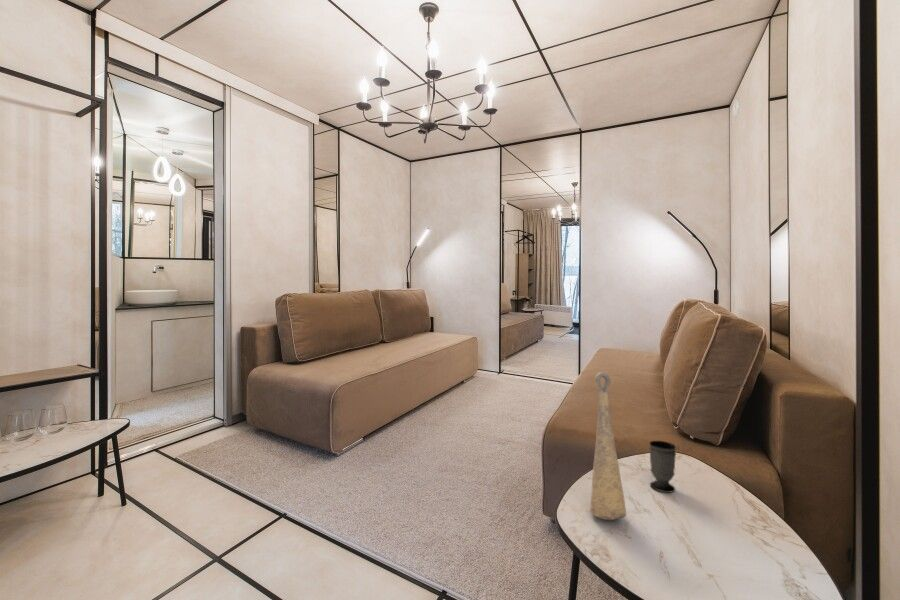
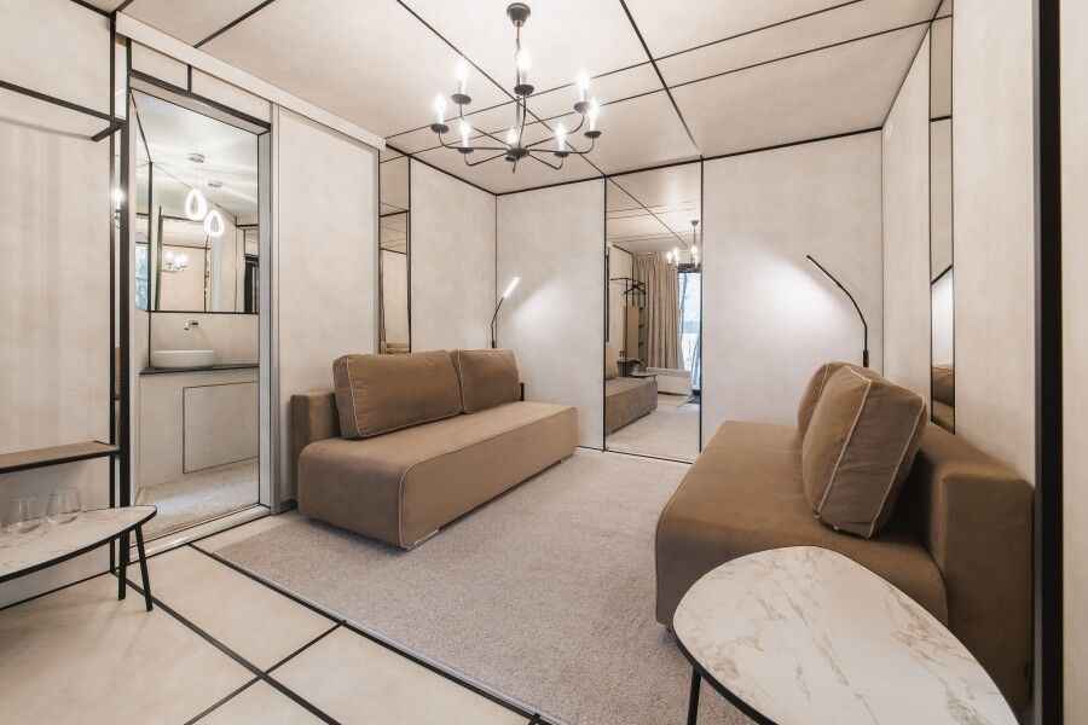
- decorative vase (607, 445)
- cup (662, 465)
